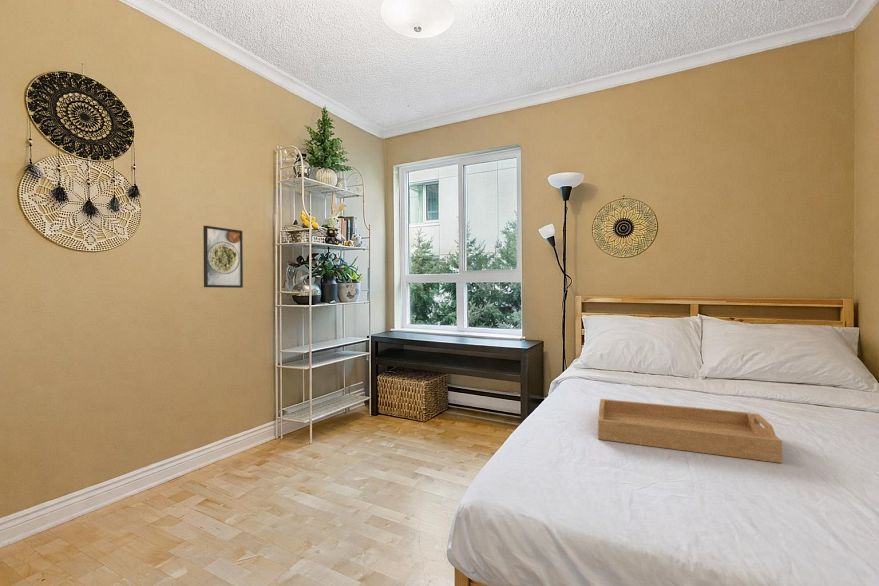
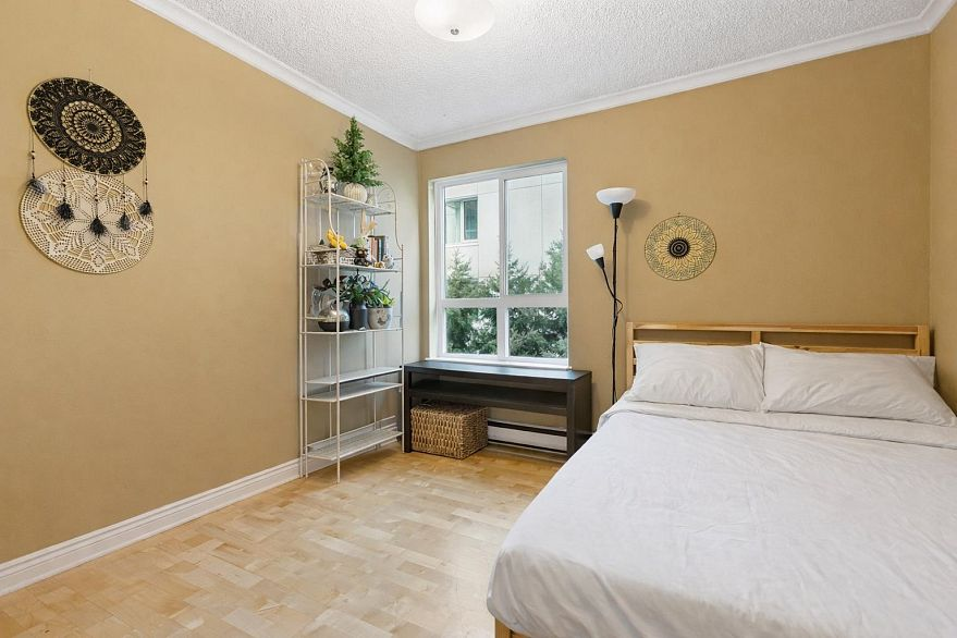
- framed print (223, 257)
- serving tray (676, 422)
